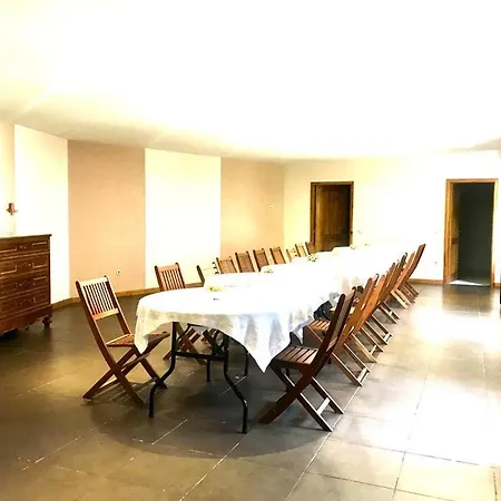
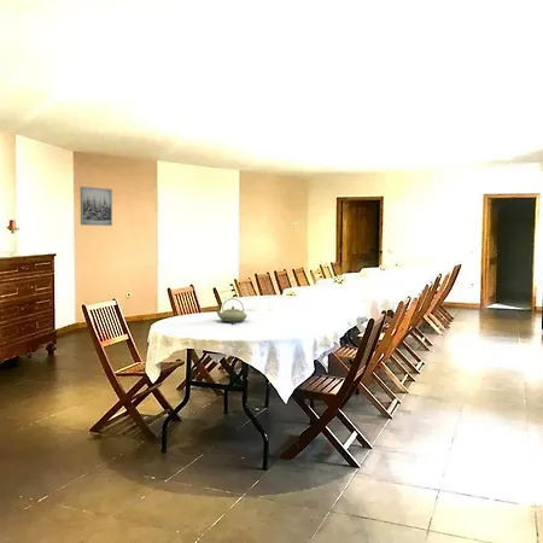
+ teapot (230, 309)
+ wall art (97, 206)
